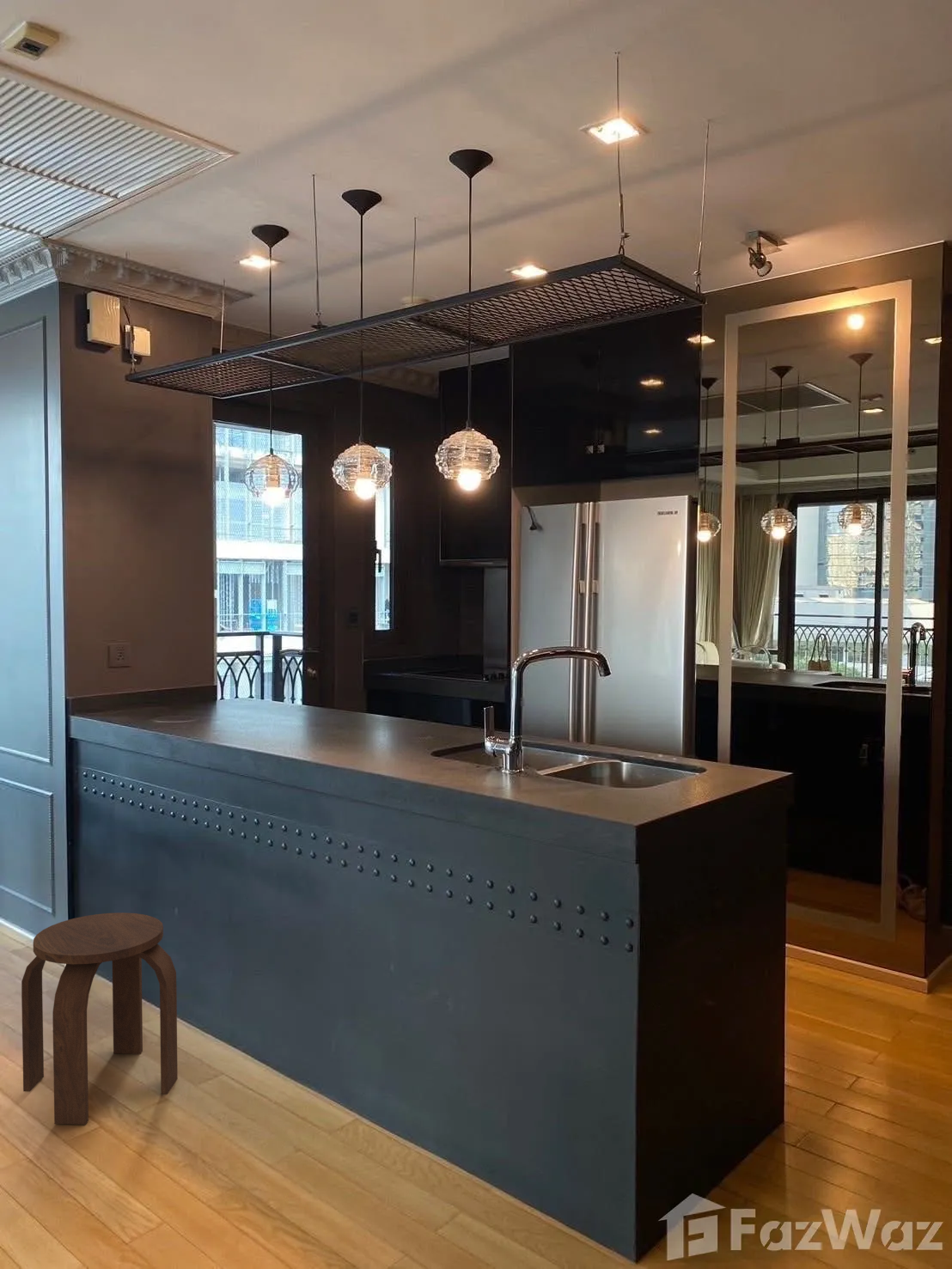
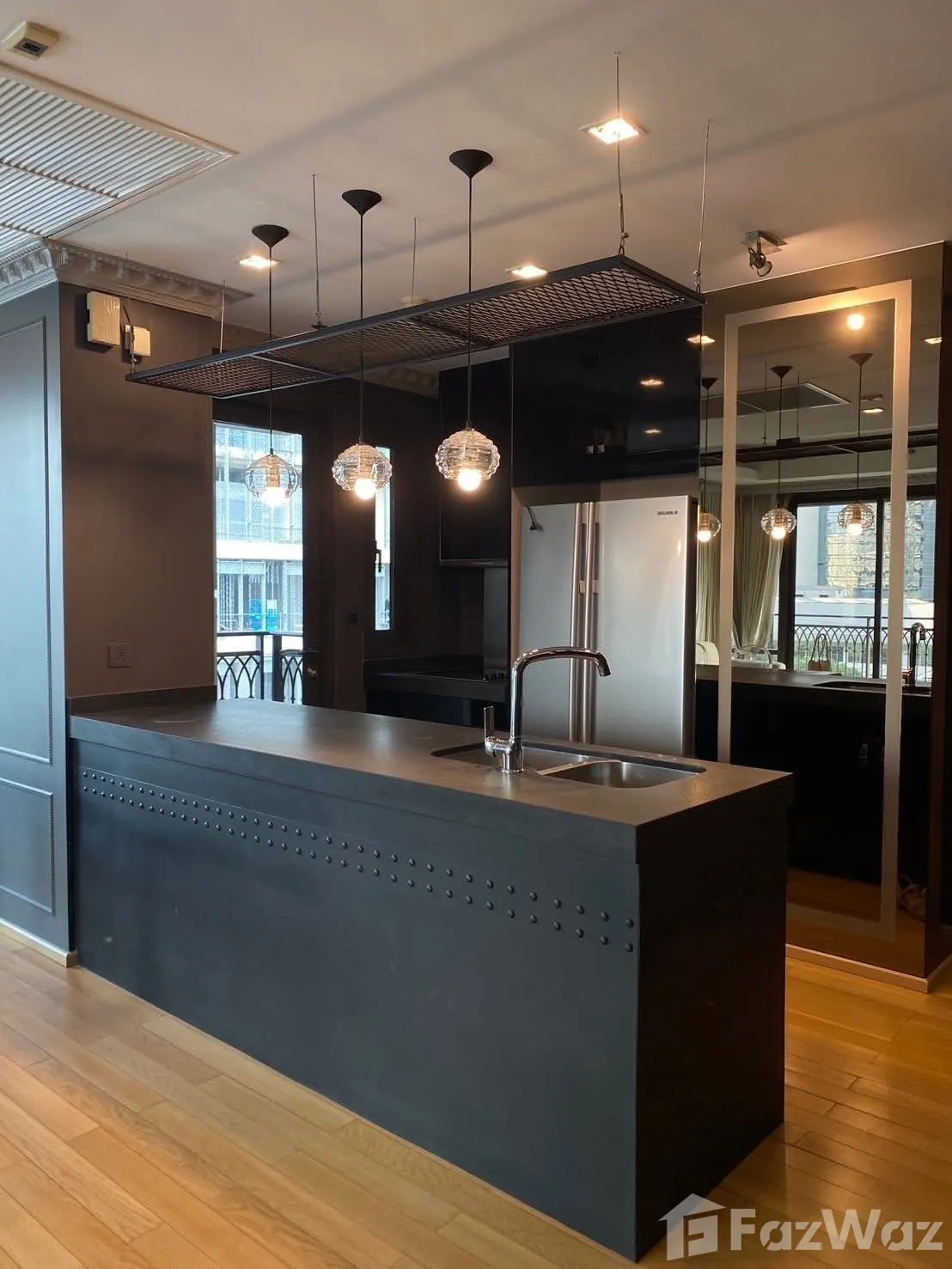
- stool (113, 1009)
